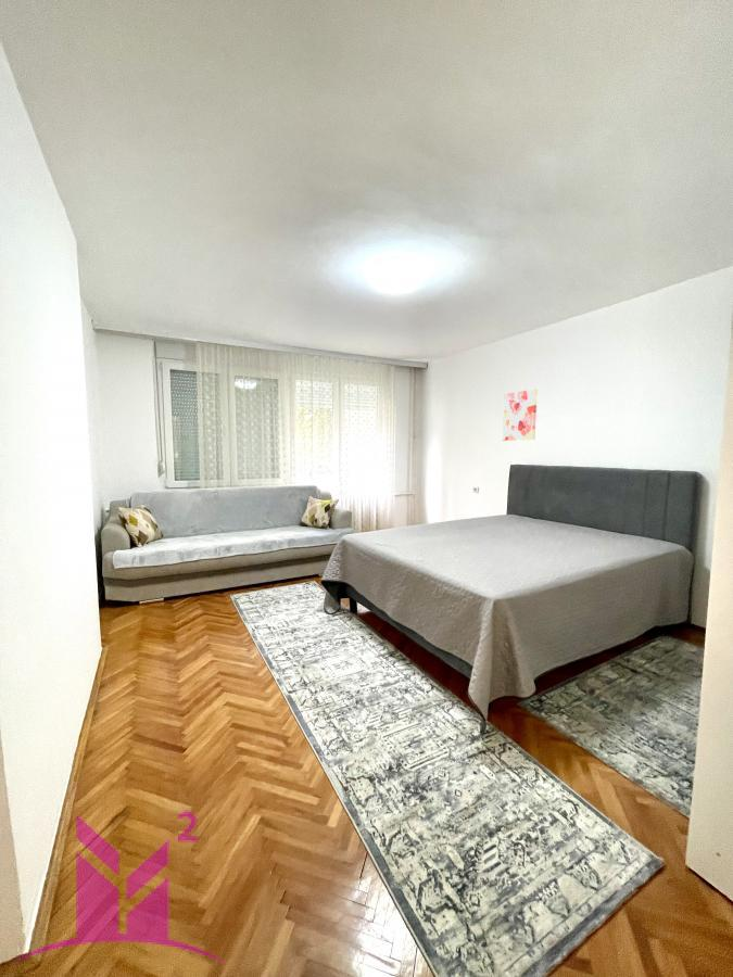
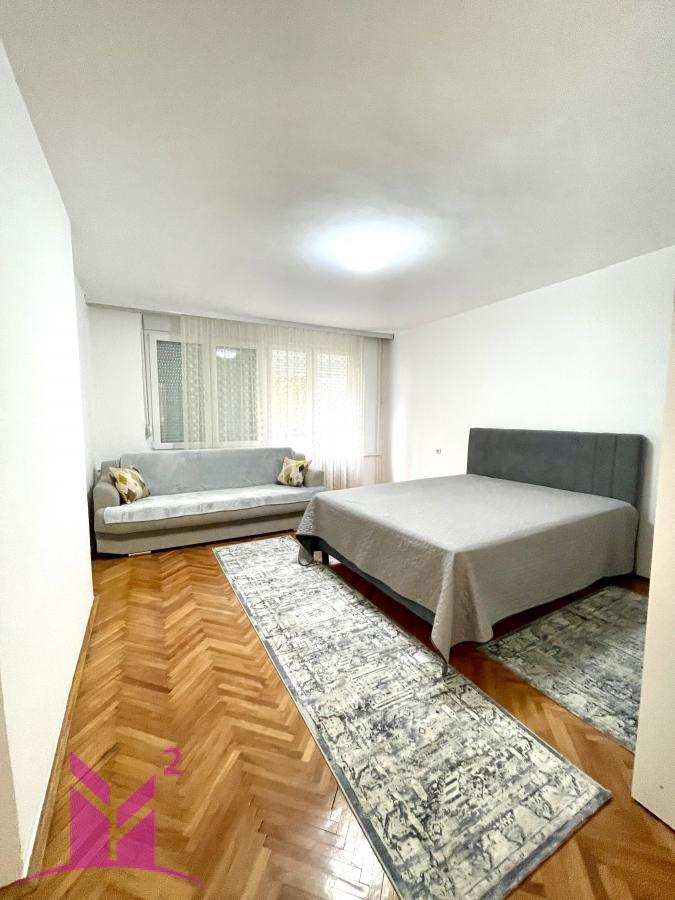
- wall art (518, 416)
